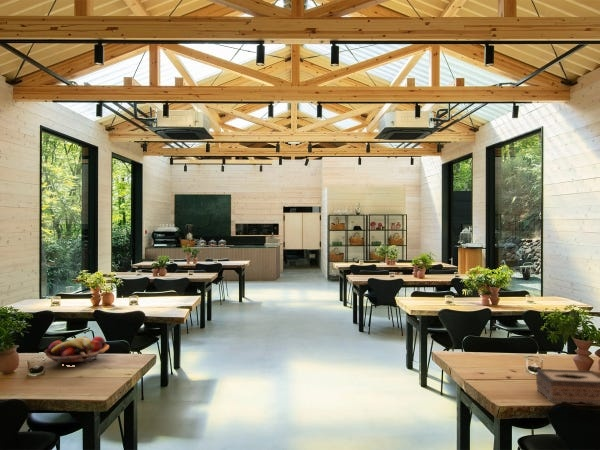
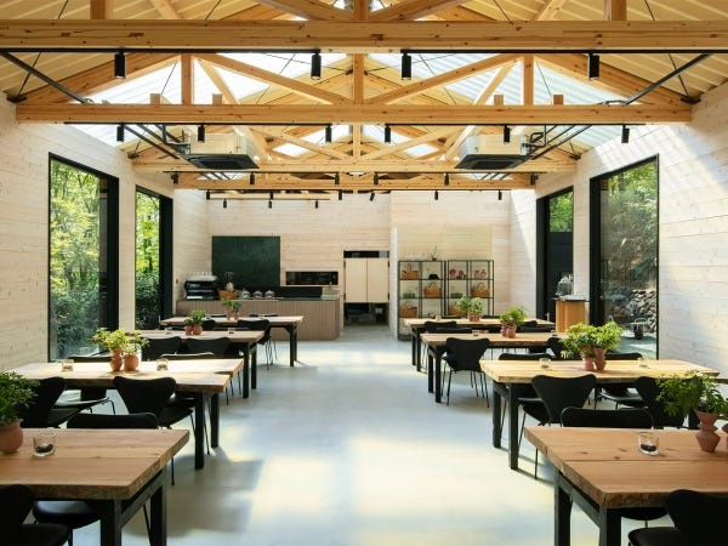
- tissue box (572, 386)
- fruit basket (78, 348)
